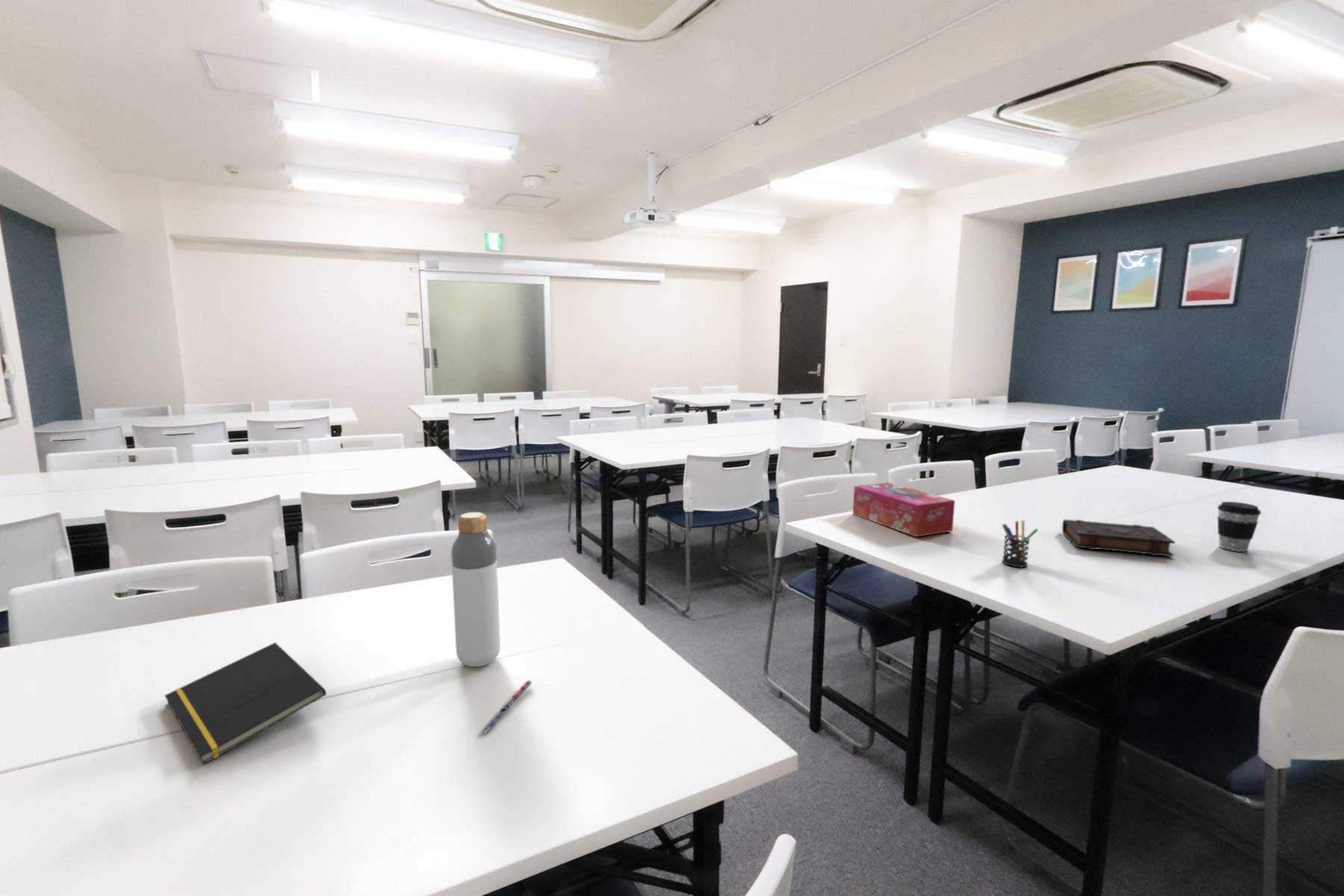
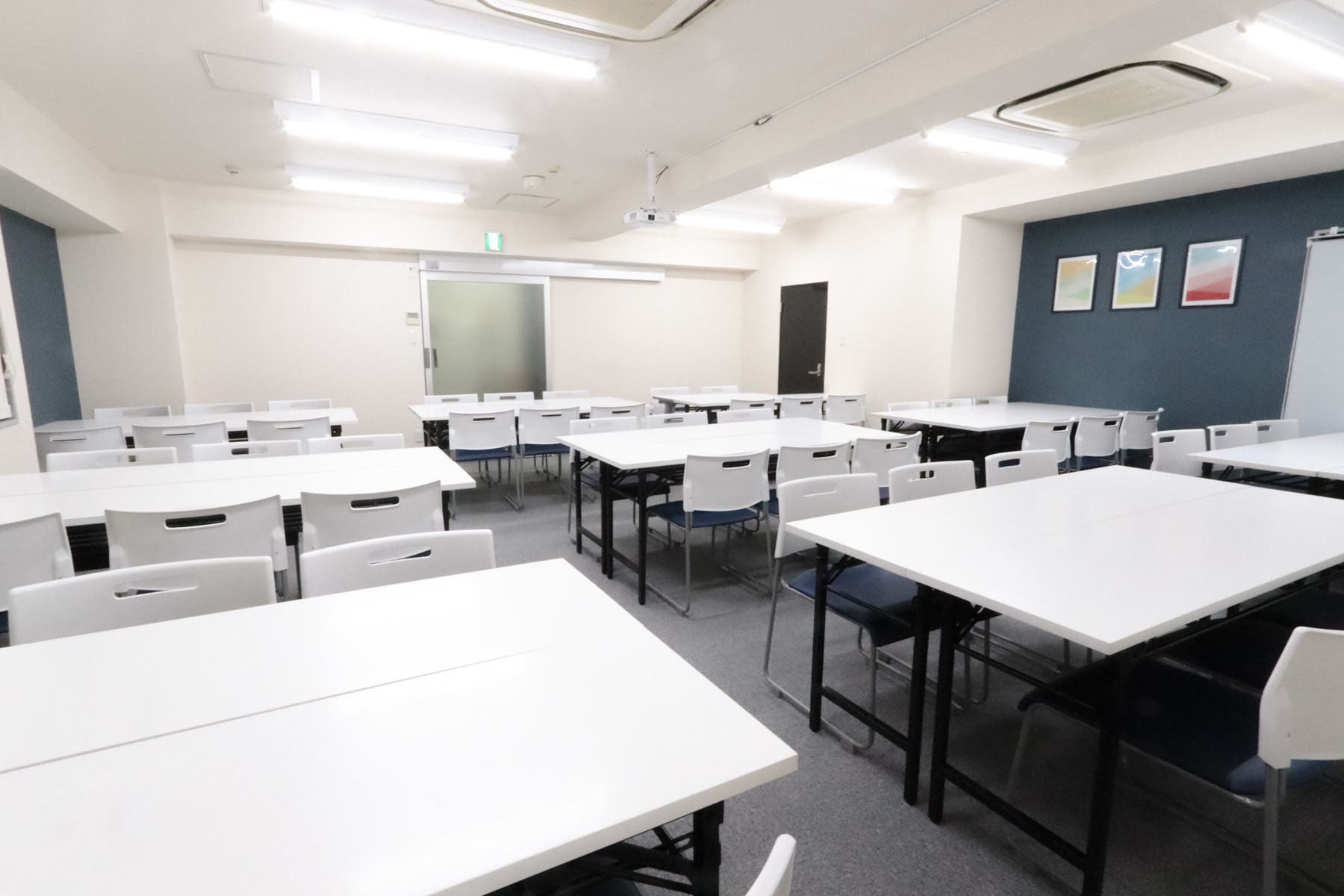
- bottle (476, 588)
- pen (508, 704)
- book (1115, 535)
- tissue box (900, 507)
- coffee cup (1236, 526)
- notepad (244, 695)
- pen holder (1019, 542)
